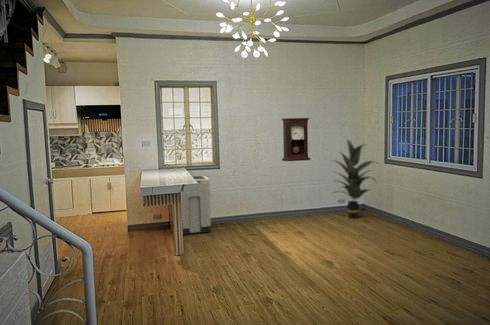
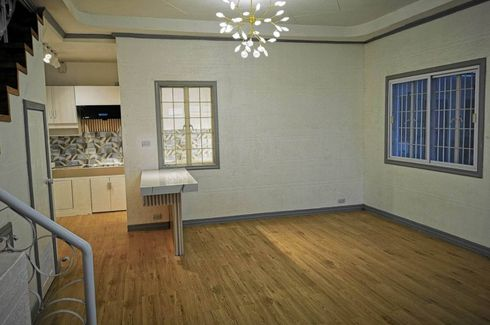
- trash can (192, 204)
- pendulum clock (296, 139)
- indoor plant (353, 178)
